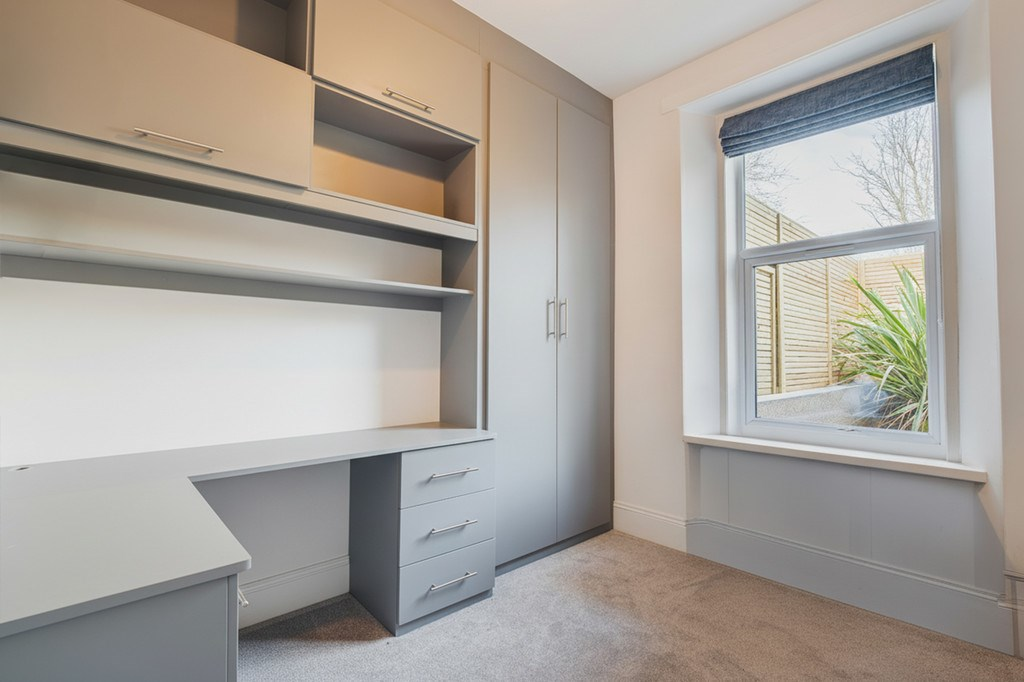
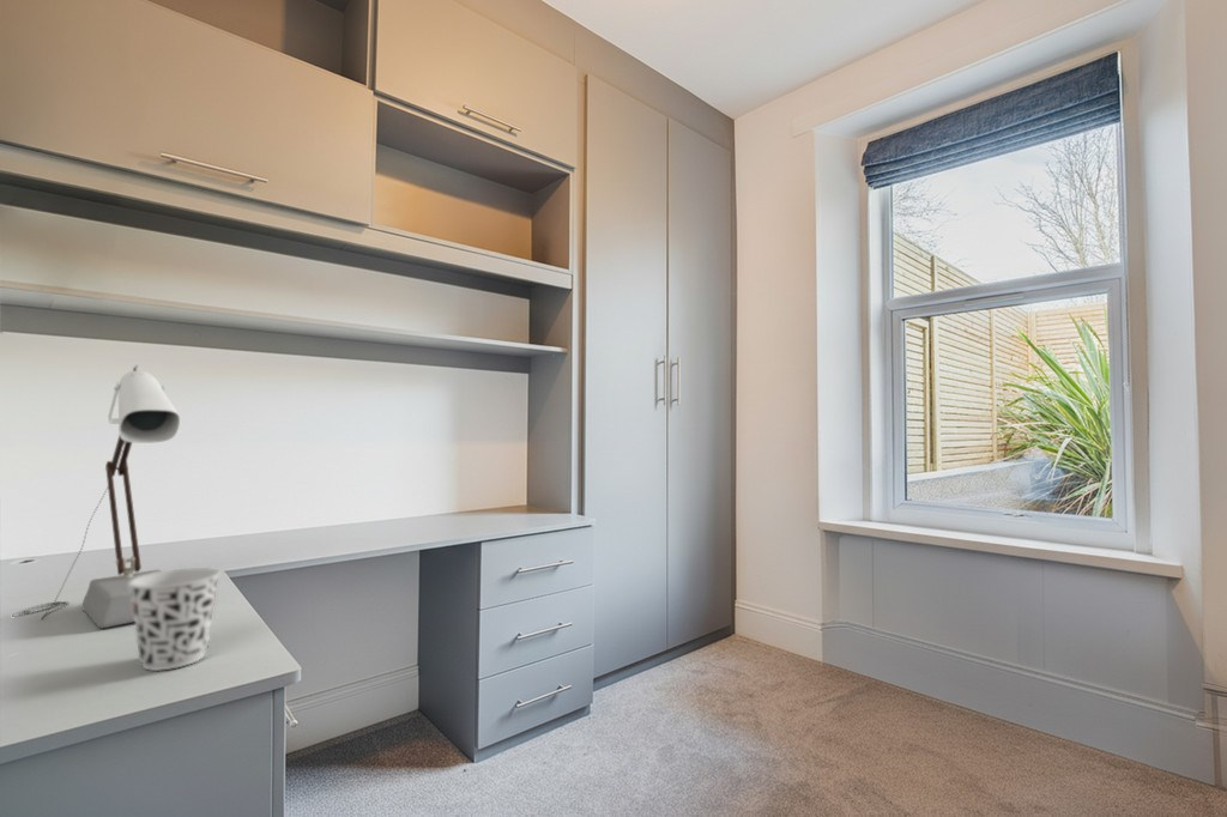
+ desk lamp (113, 485)
+ cup (175, 618)
